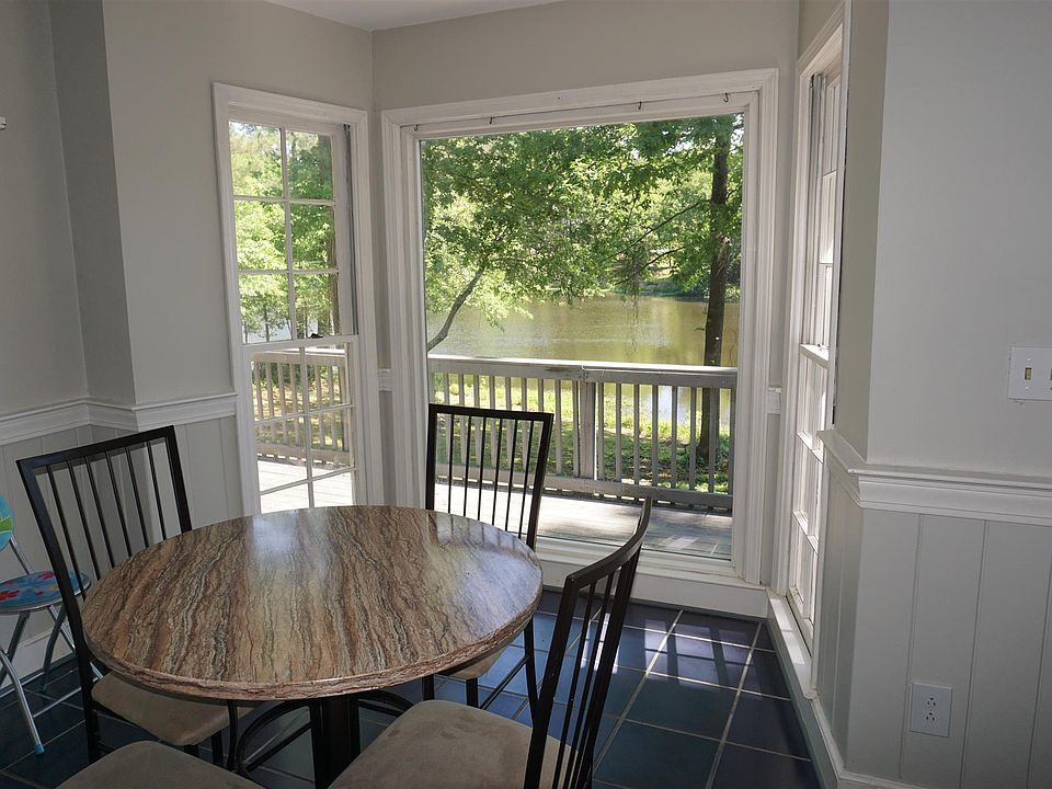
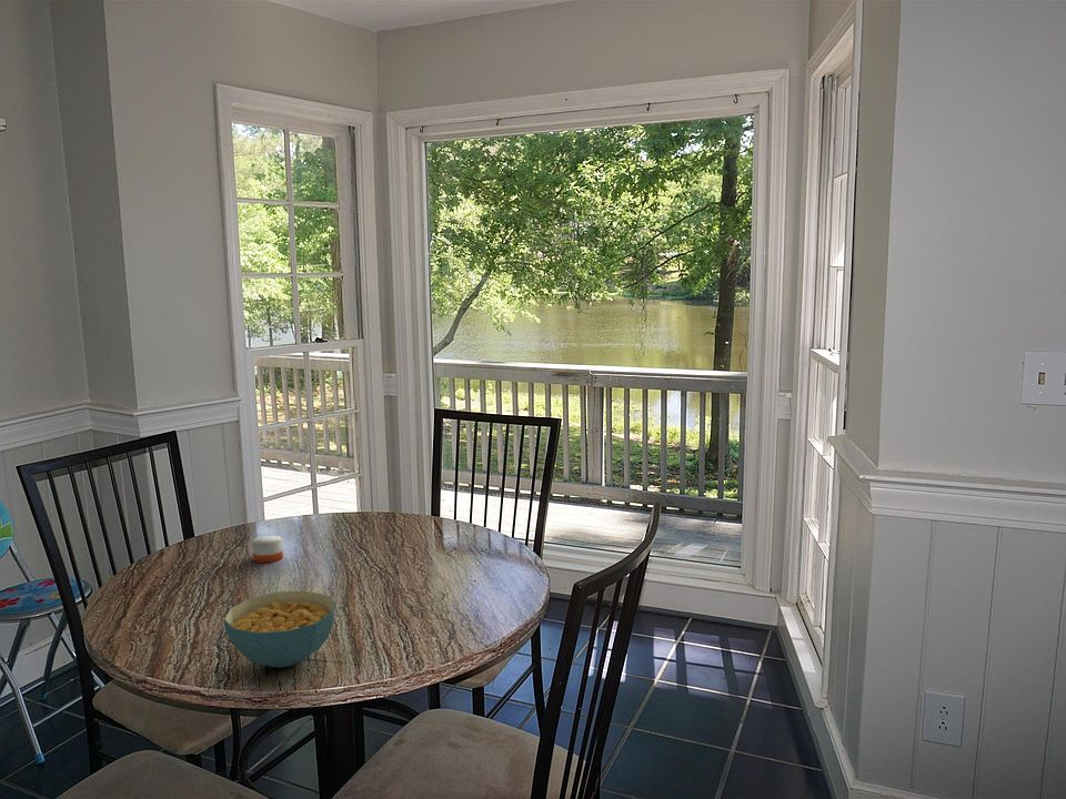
+ cereal bowl (282, 635)
+ candle (266, 538)
